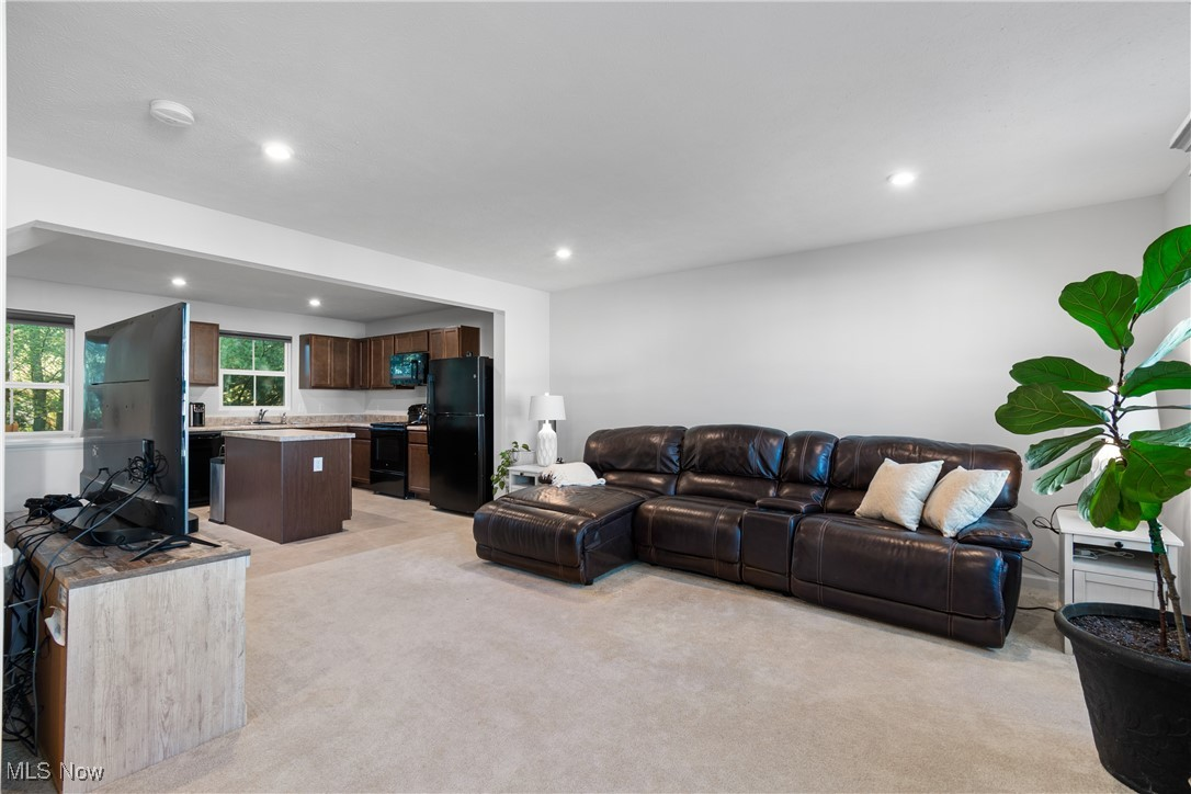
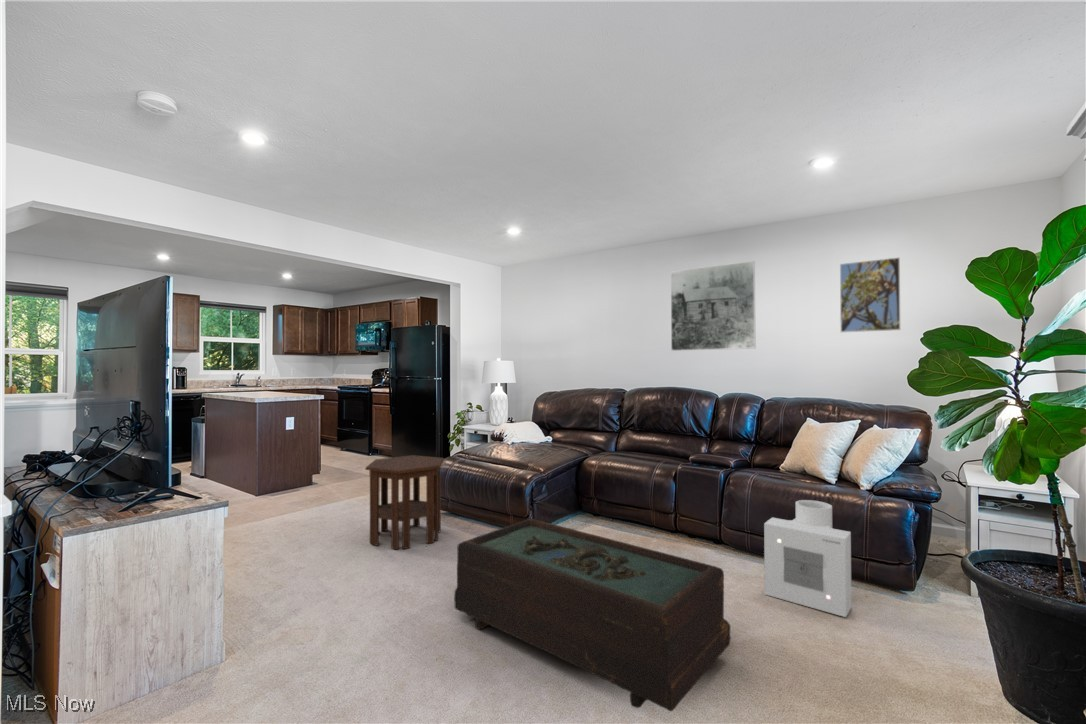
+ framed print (711, 308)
+ side table (406, 499)
+ air purifier (813, 548)
+ coffee table (582, 594)
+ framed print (869, 296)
